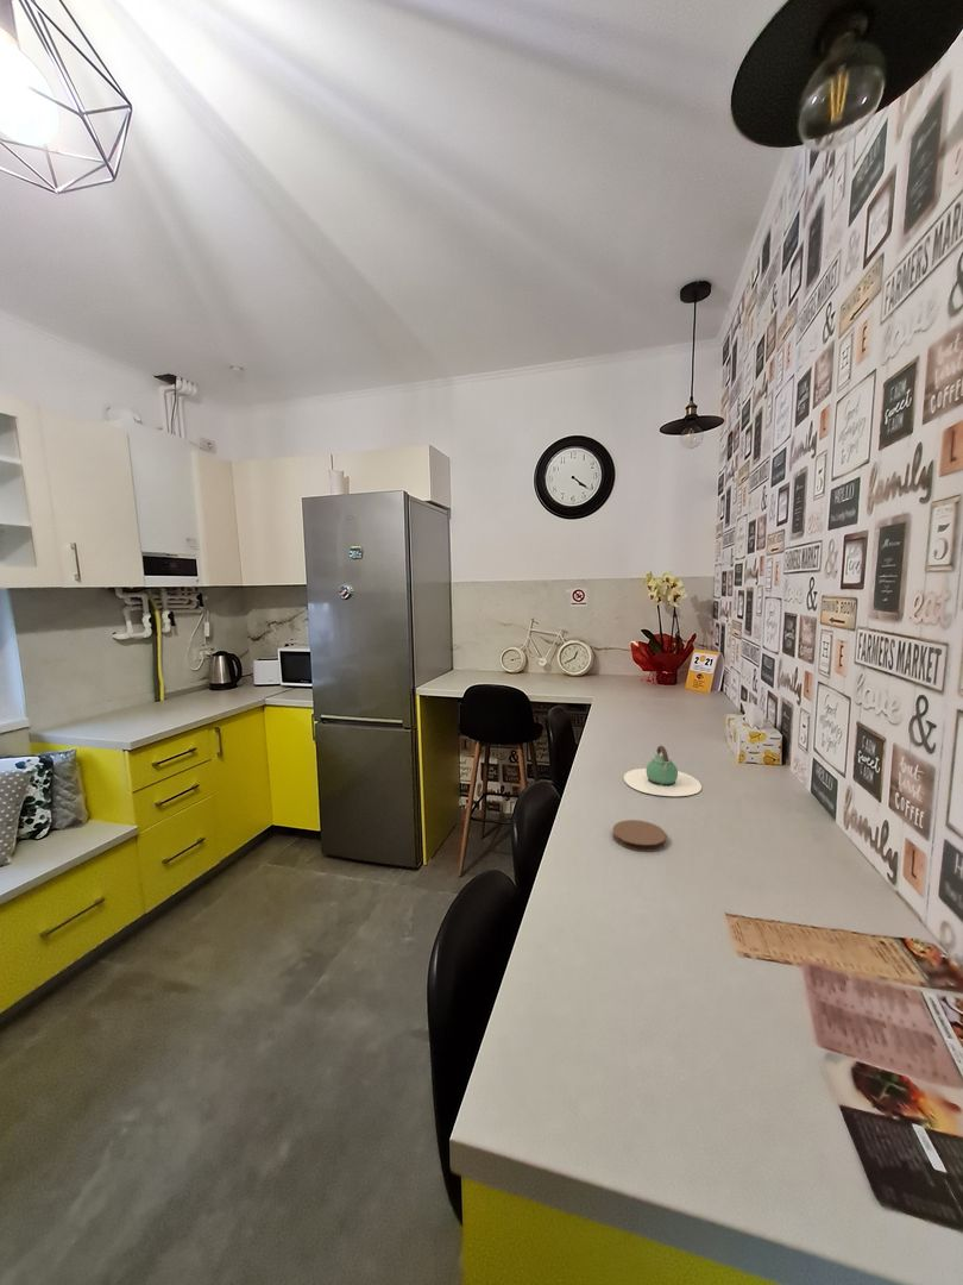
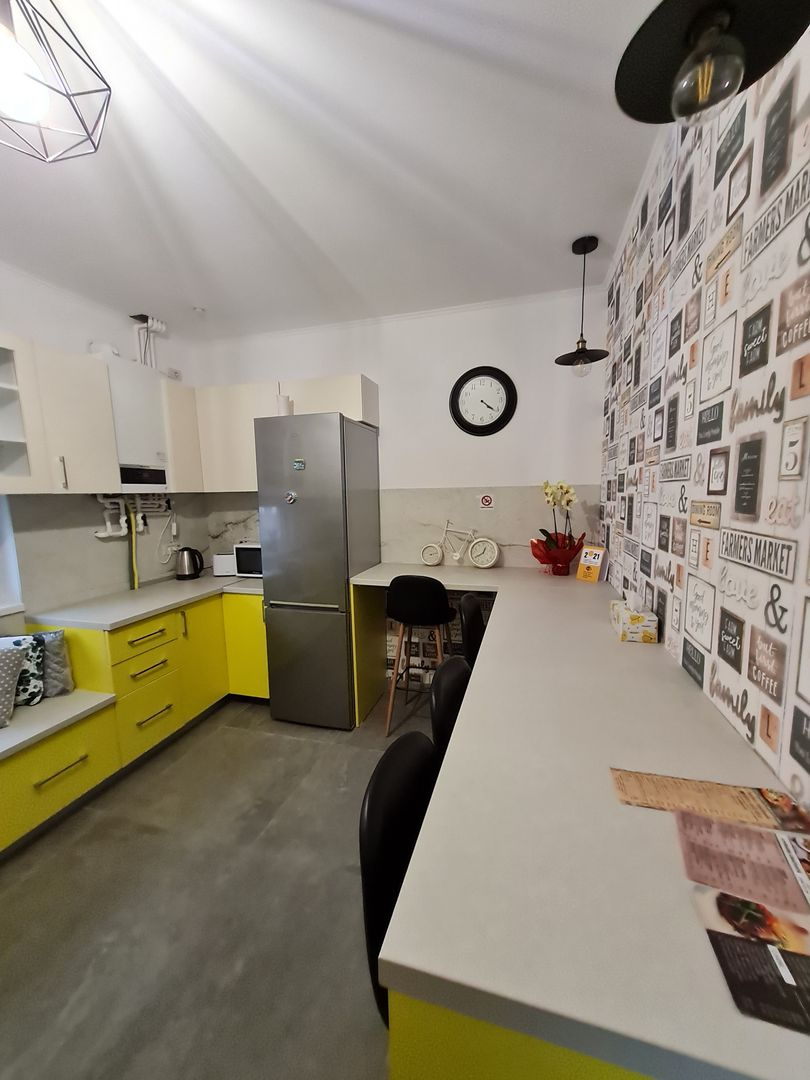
- coaster (638, 834)
- teapot (661, 764)
